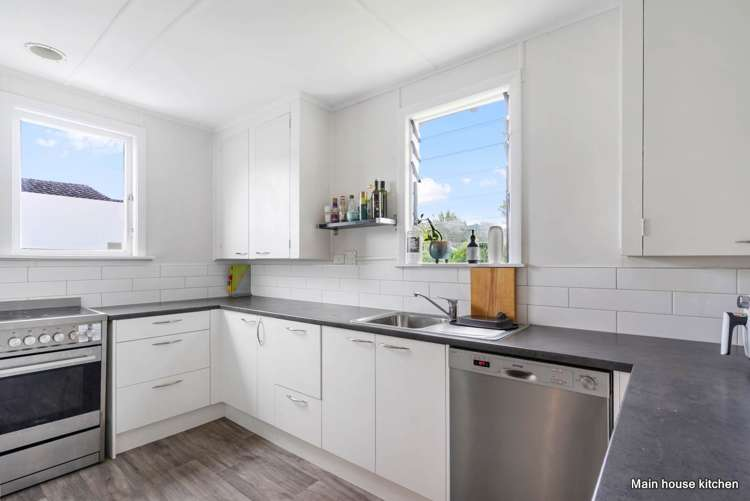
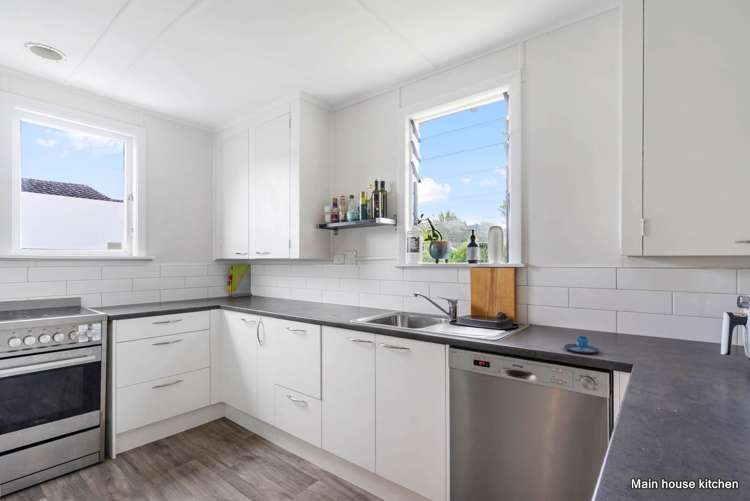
+ mug (581, 343)
